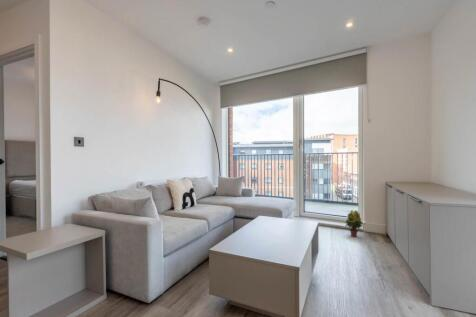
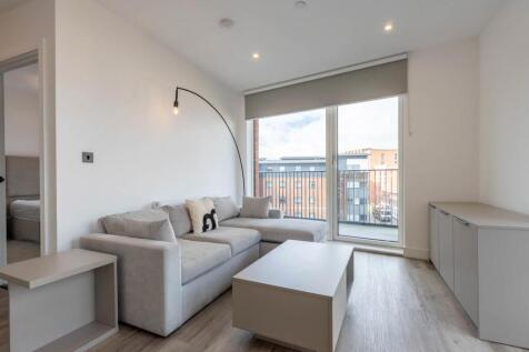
- potted plant (354, 223)
